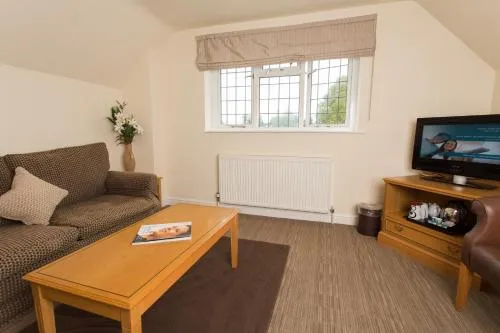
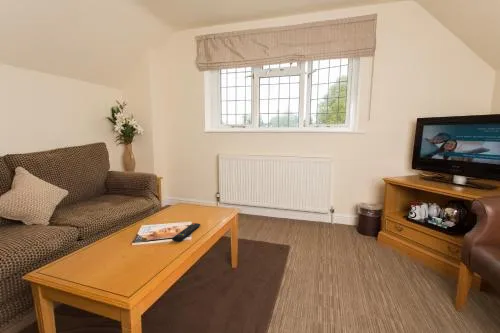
+ remote control (187, 231)
